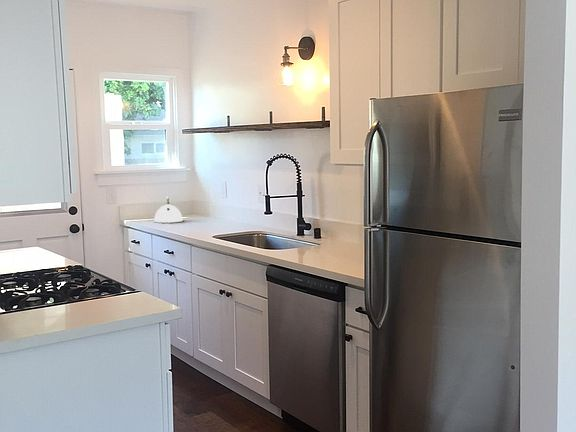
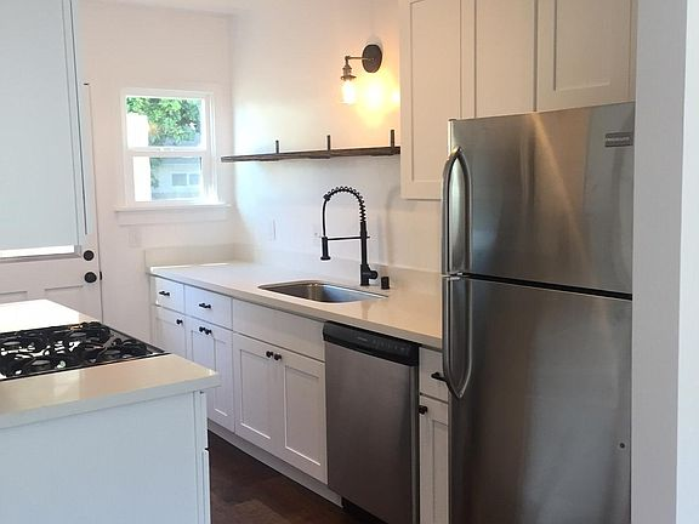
- kettle (168, 208)
